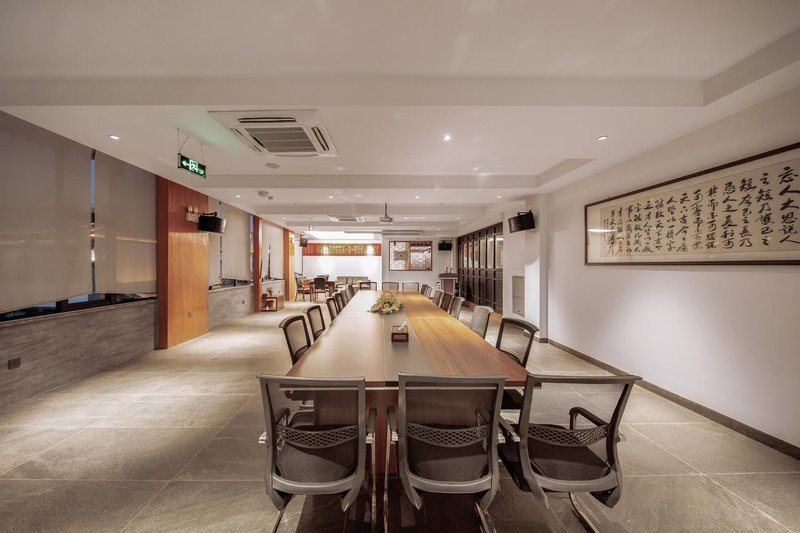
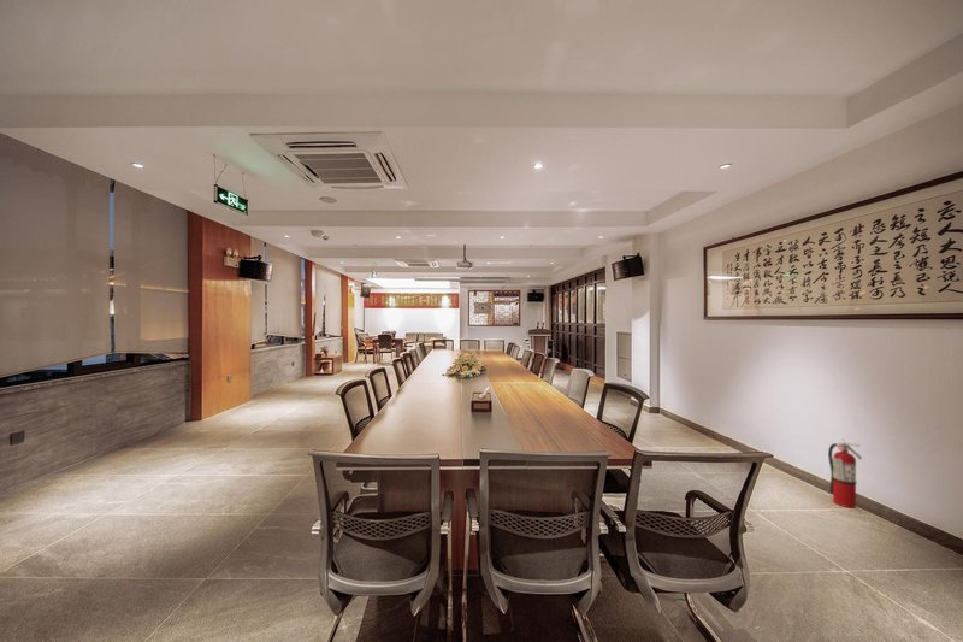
+ fire extinguisher (844, 470)
